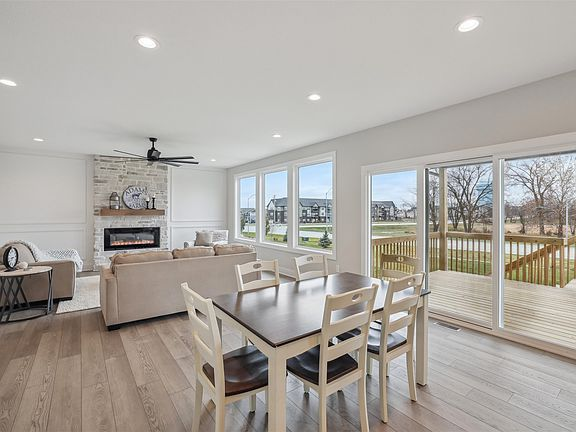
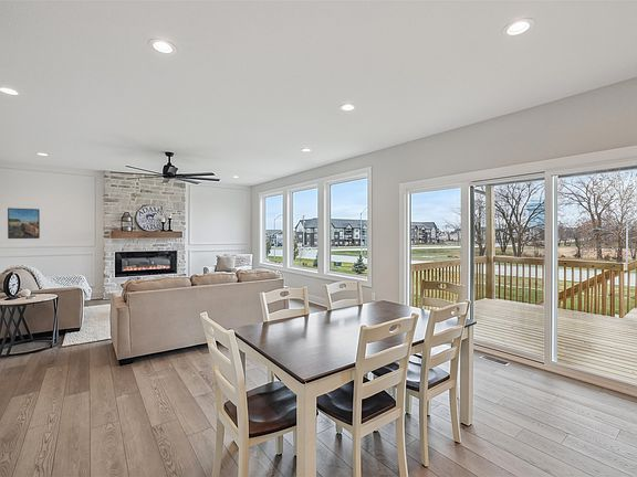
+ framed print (23, 223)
